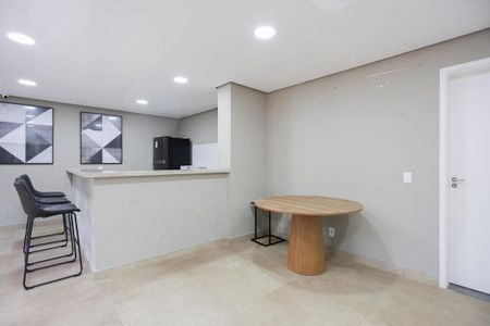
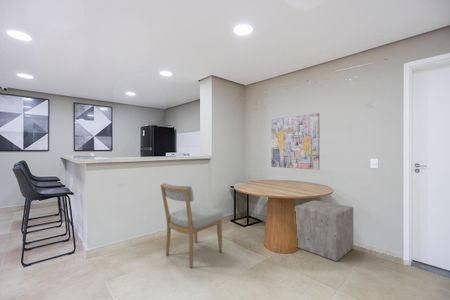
+ chair (191, 218)
+ stool (323, 226)
+ wall art (293, 142)
